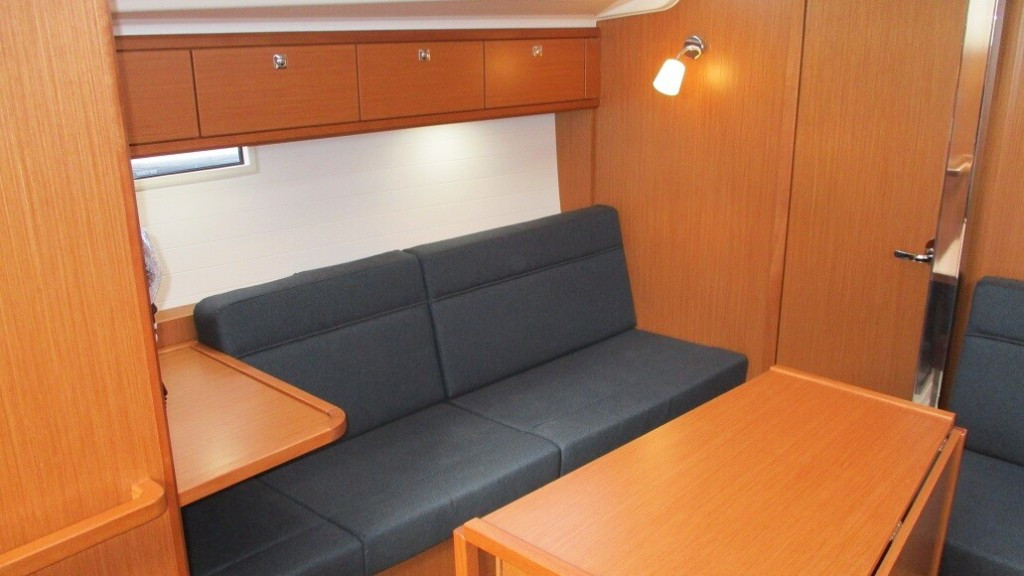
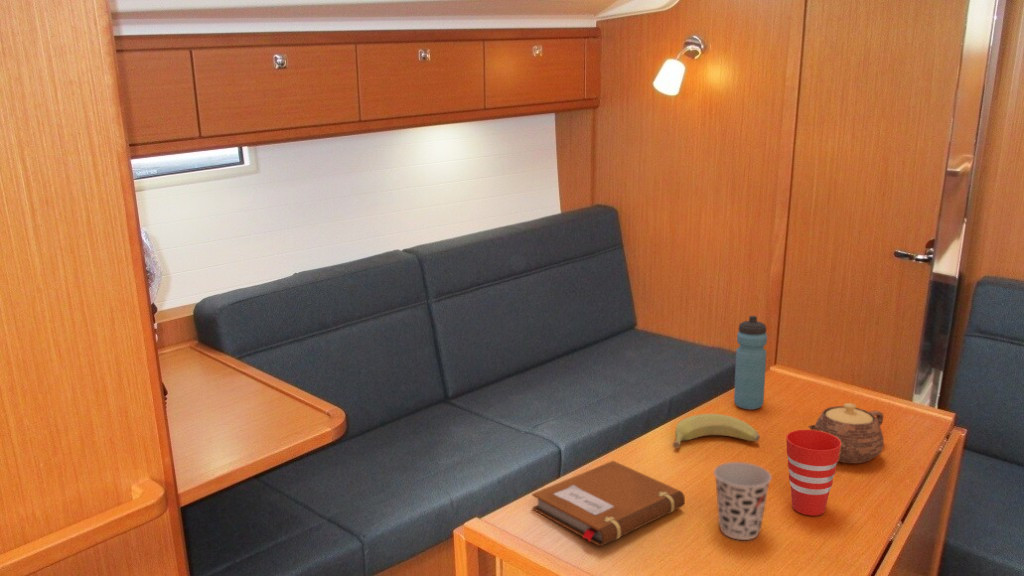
+ cup (810, 474)
+ water bottle (750, 361)
+ notebook (606, 502)
+ cup (740, 502)
+ banana (709, 431)
+ teapot (845, 430)
